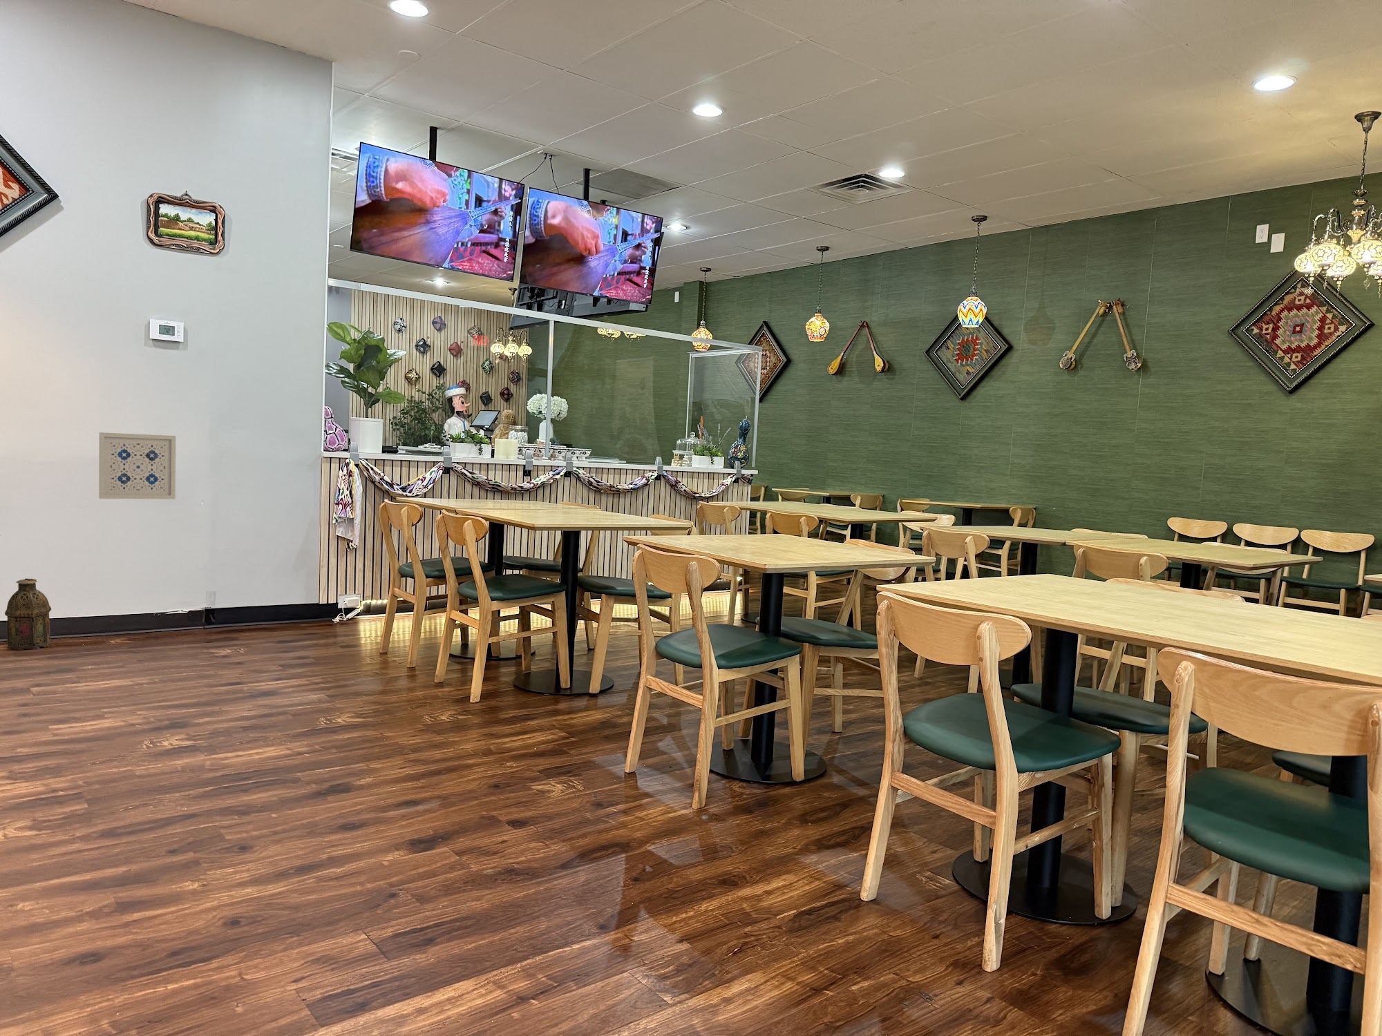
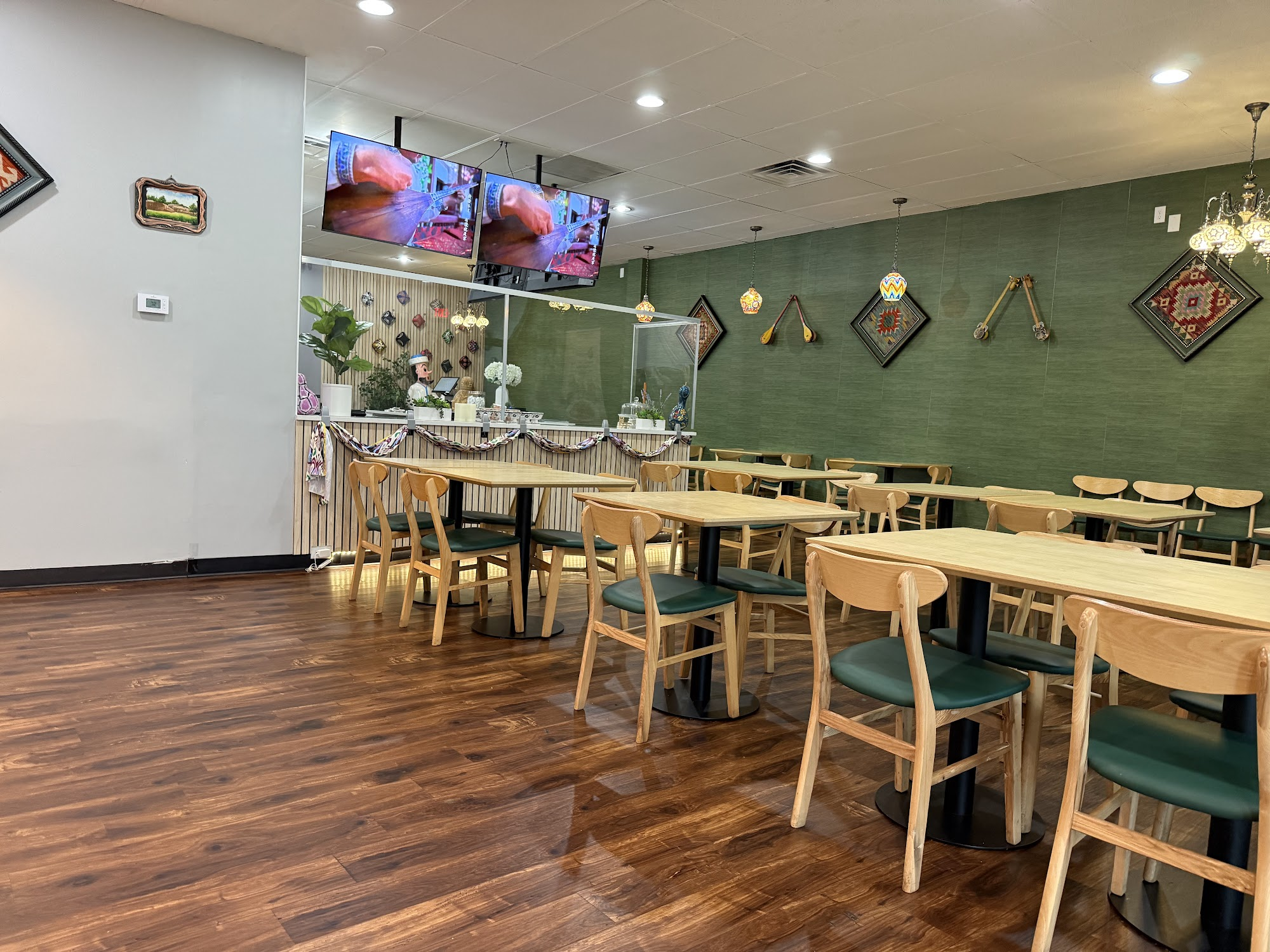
- wall art (137, 466)
- lantern (28, 612)
